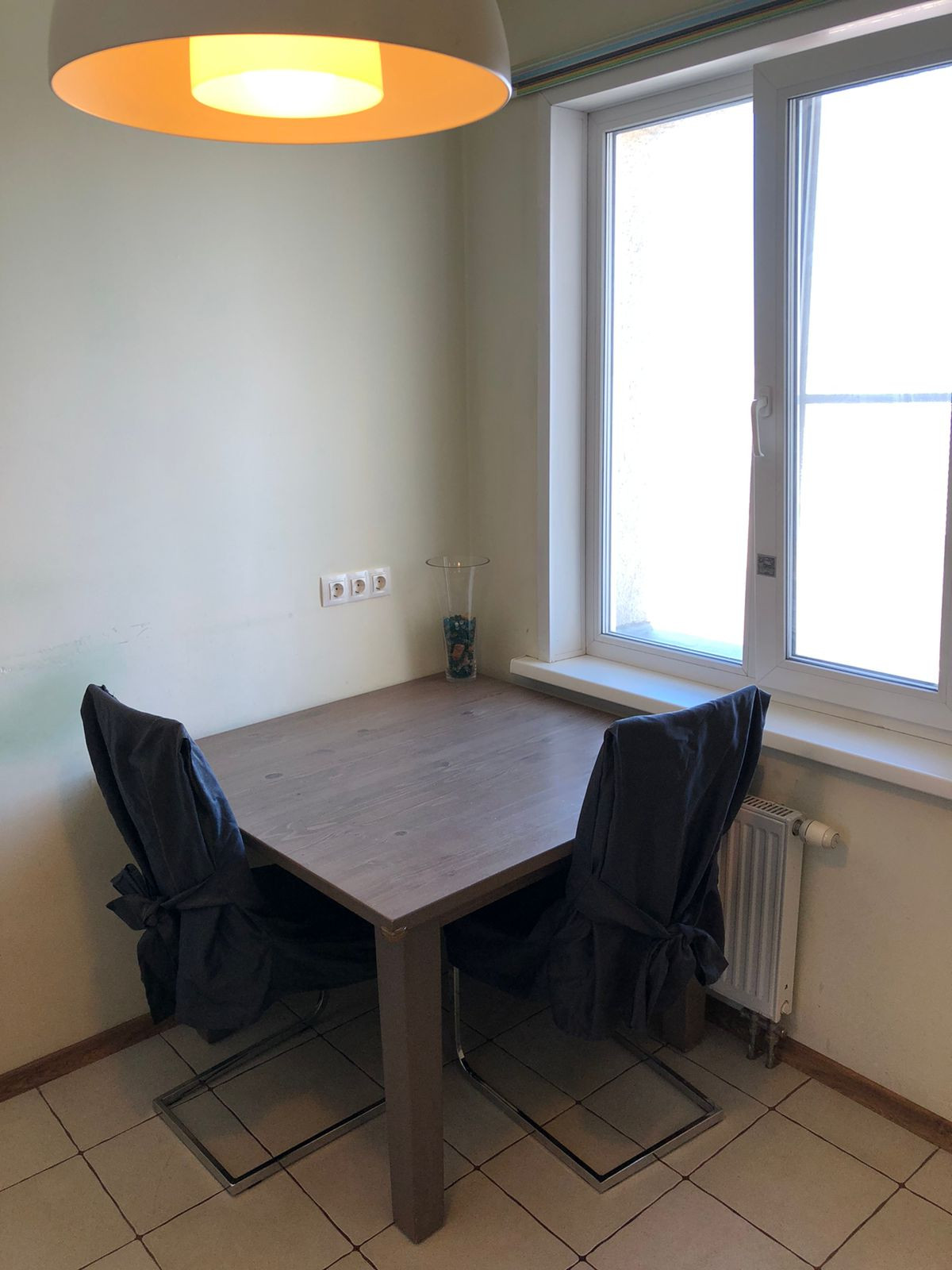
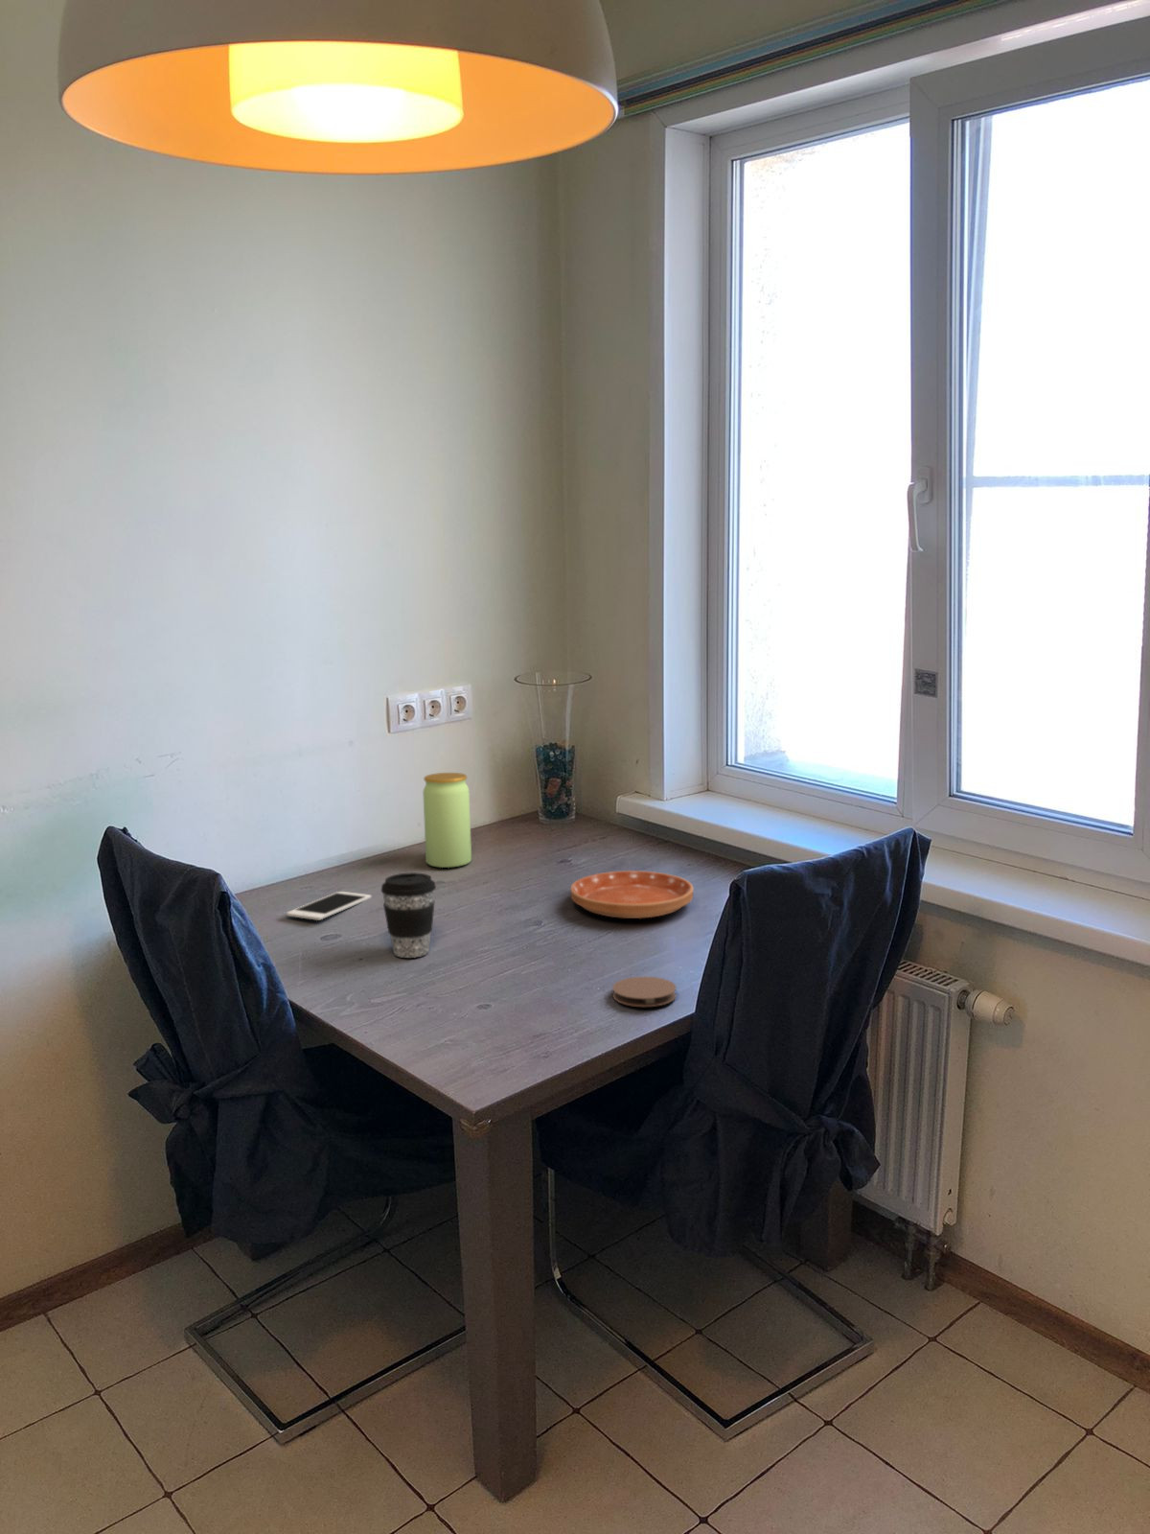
+ jar (447, 819)
+ coaster (644, 992)
+ coffee cup (410, 914)
+ cell phone (330, 905)
+ saucer (632, 895)
